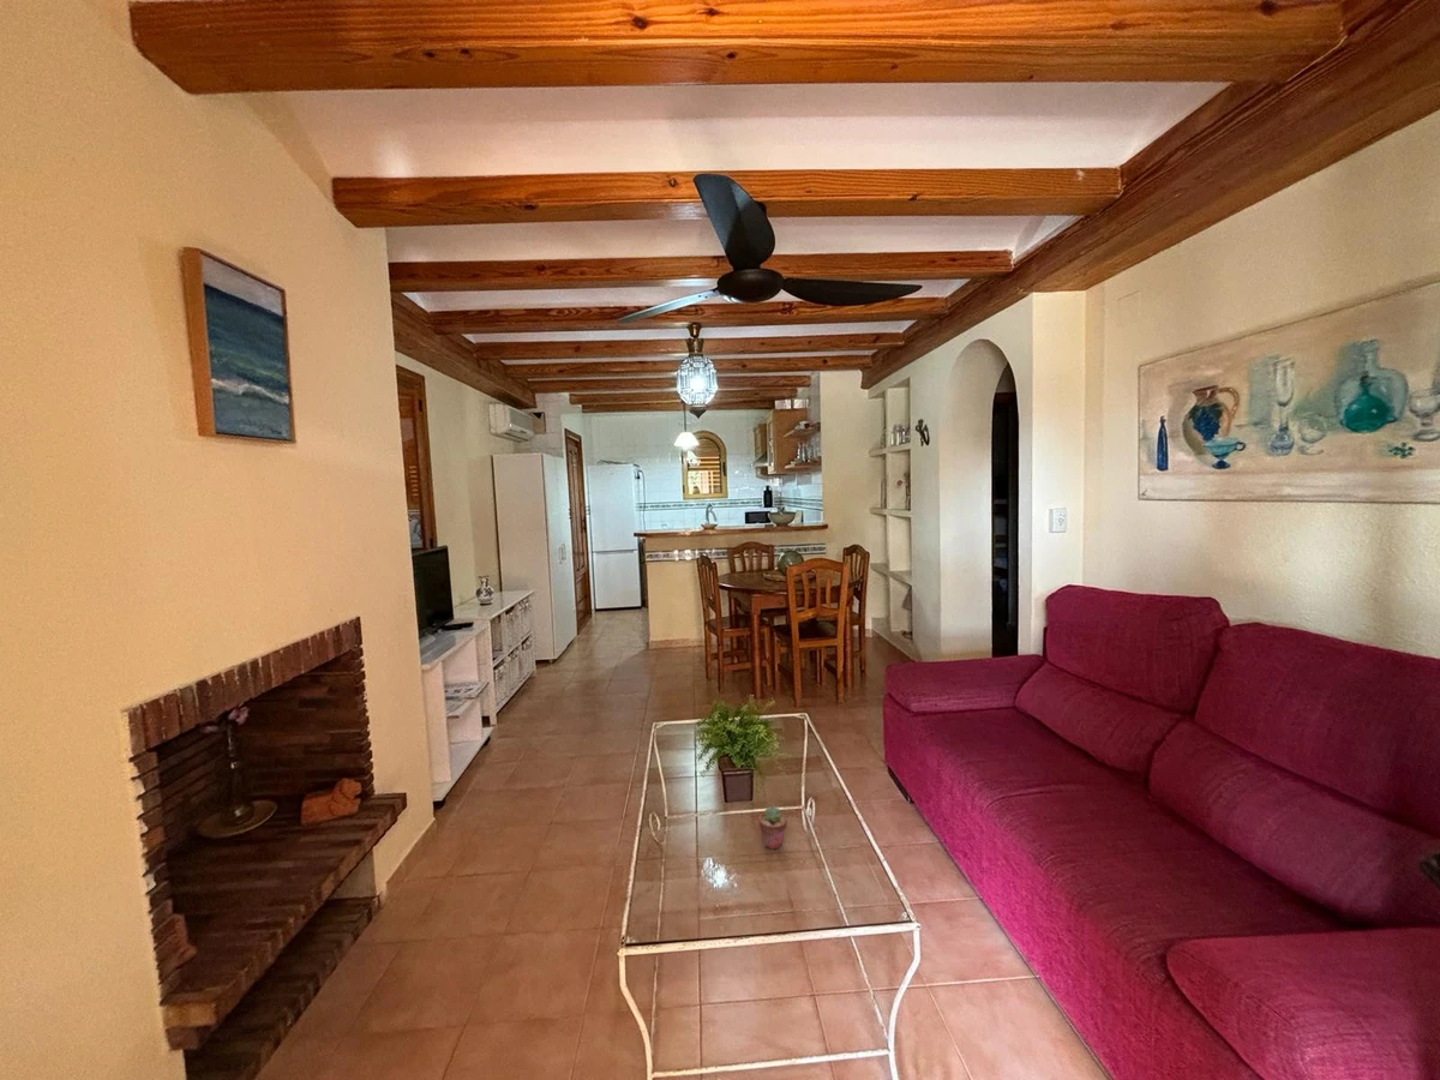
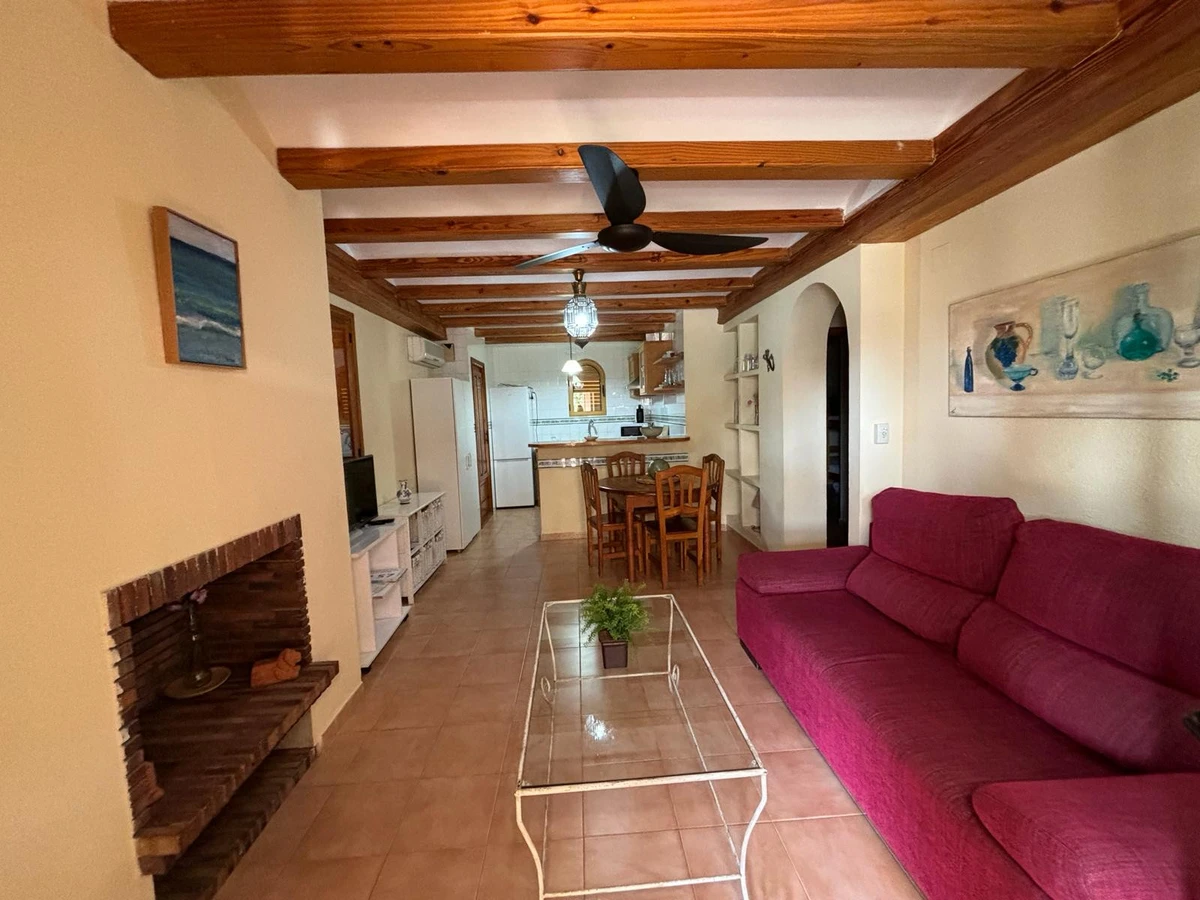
- potted succulent (772, 826)
